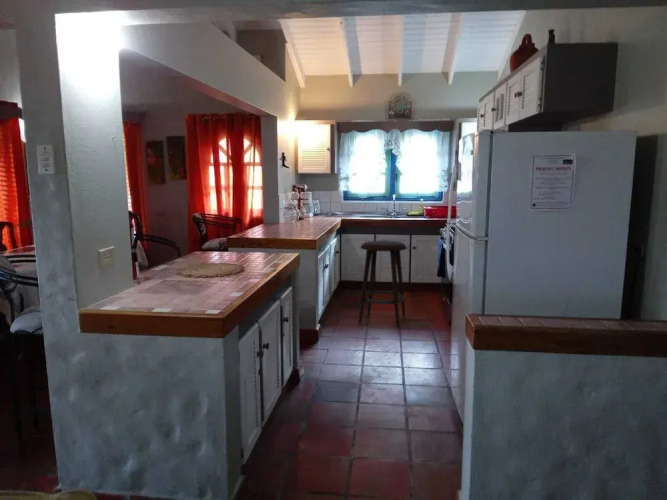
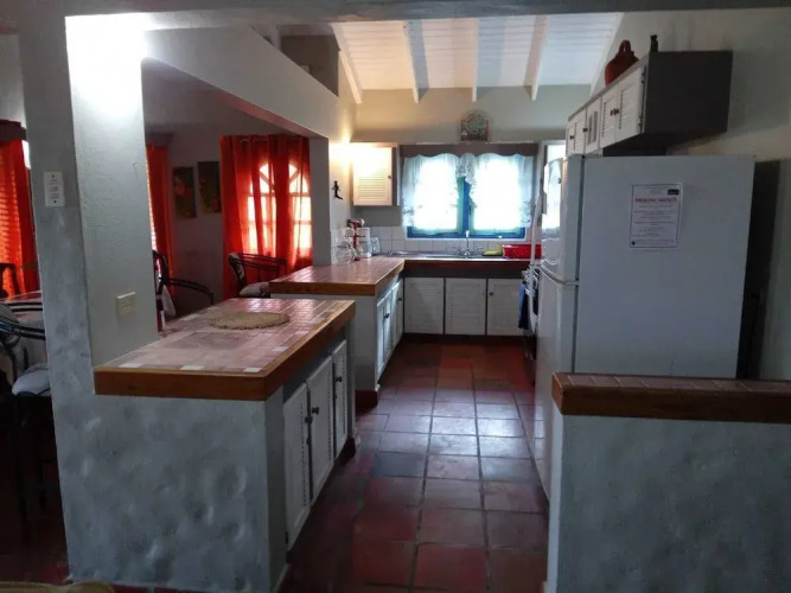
- stool (392, 281)
